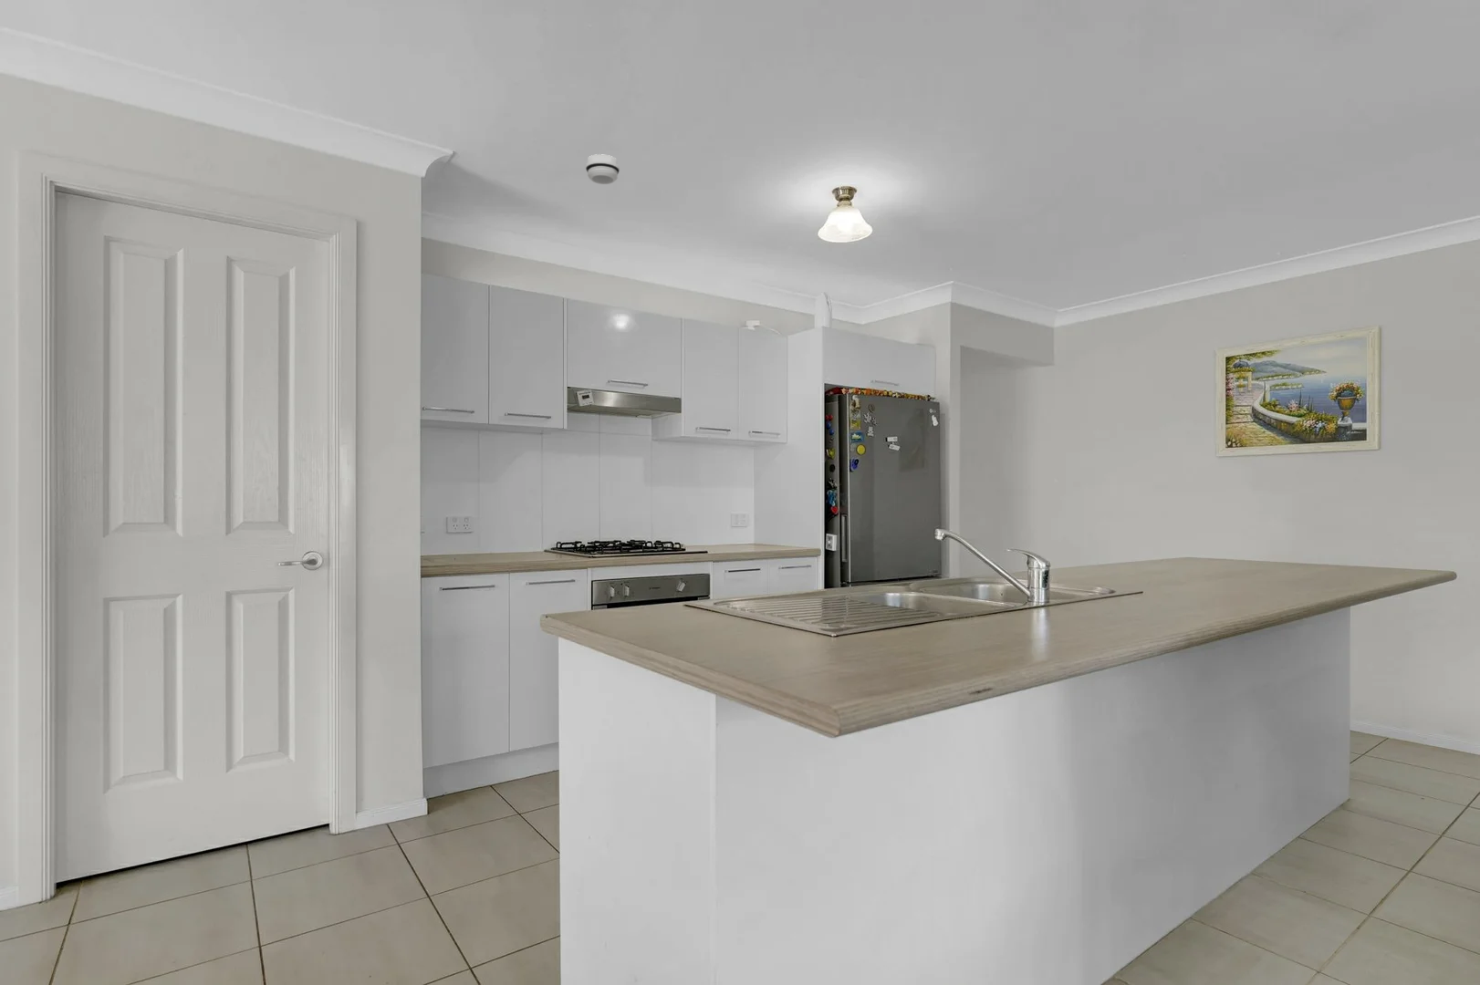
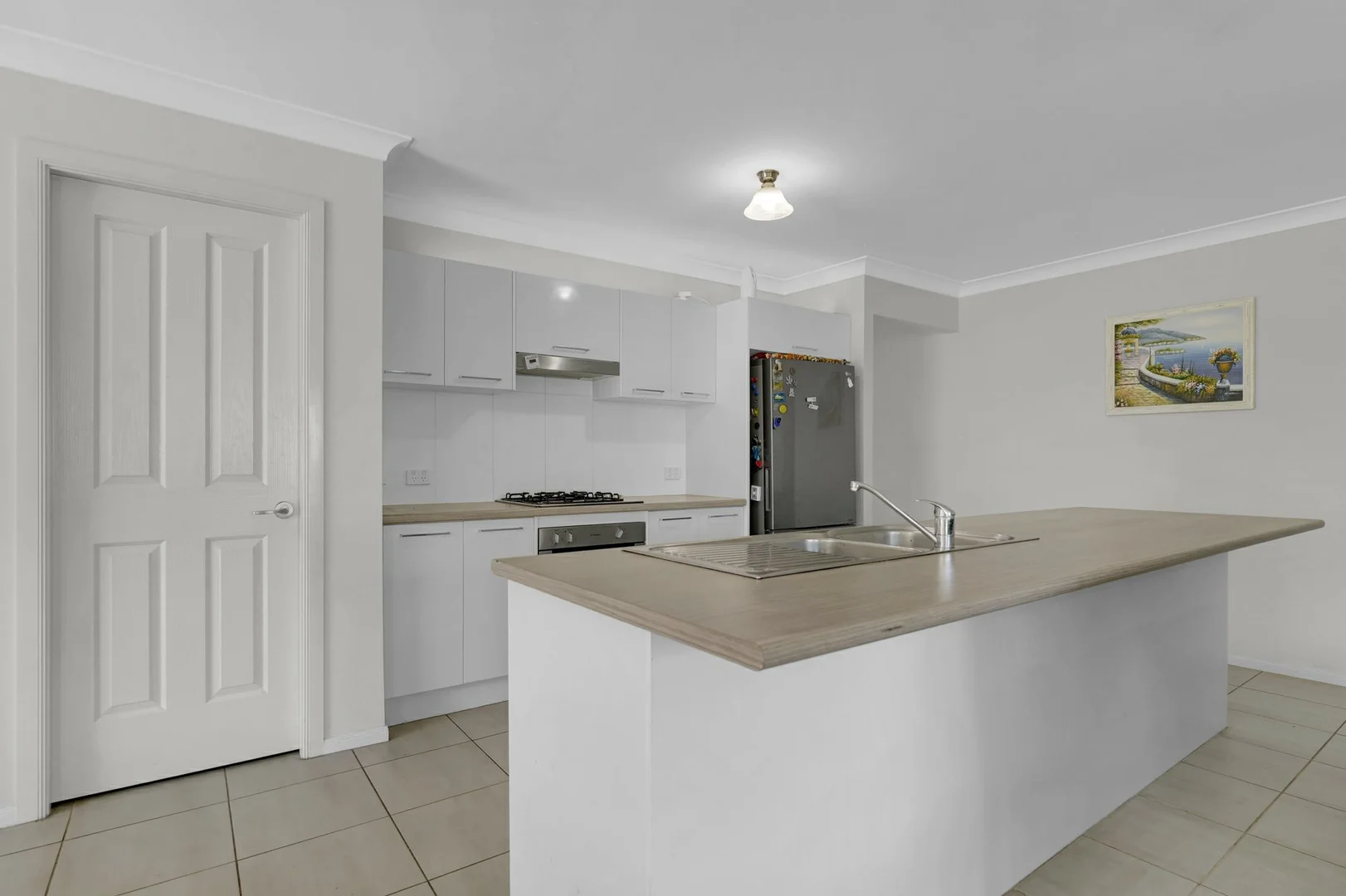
- smoke detector (603, 169)
